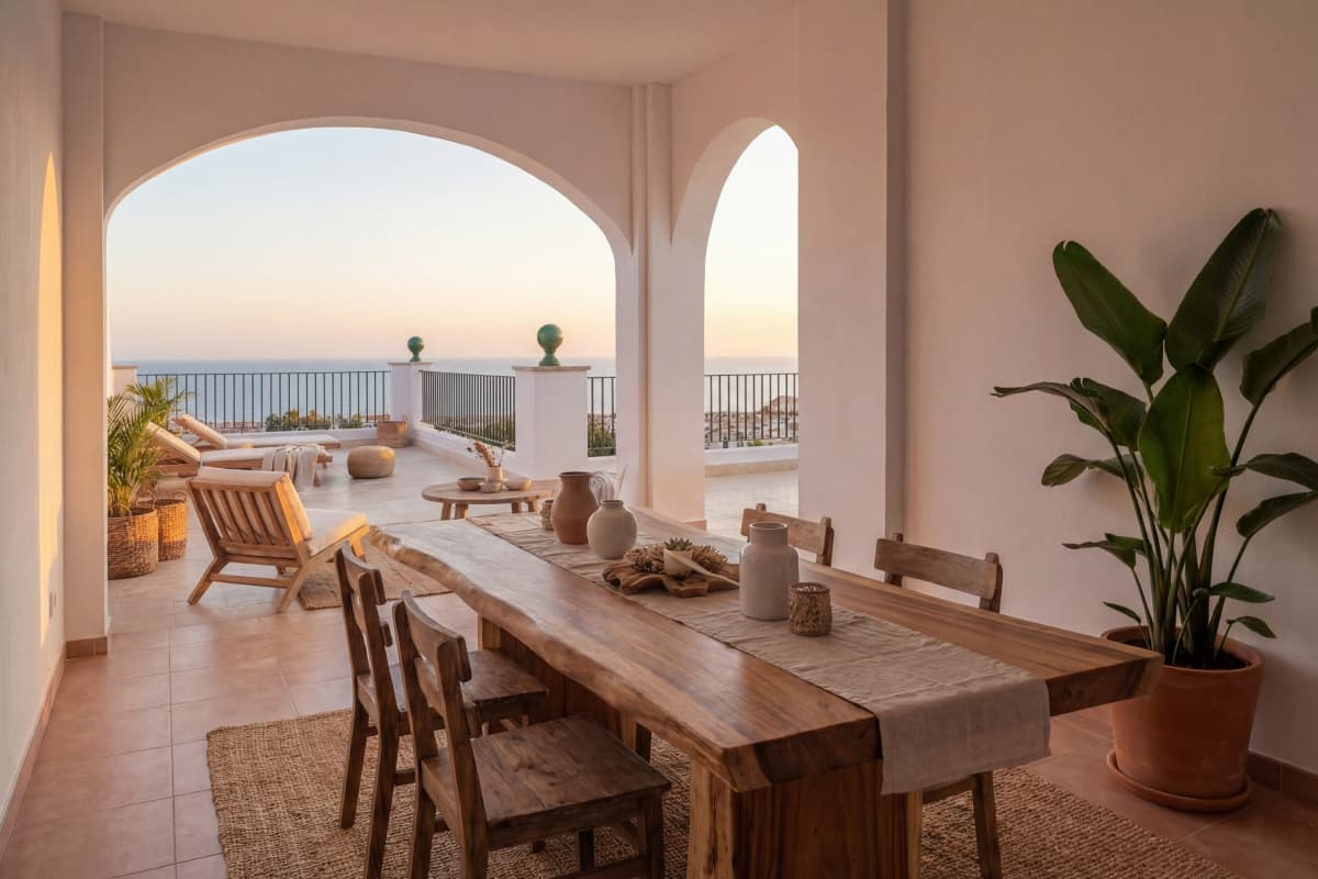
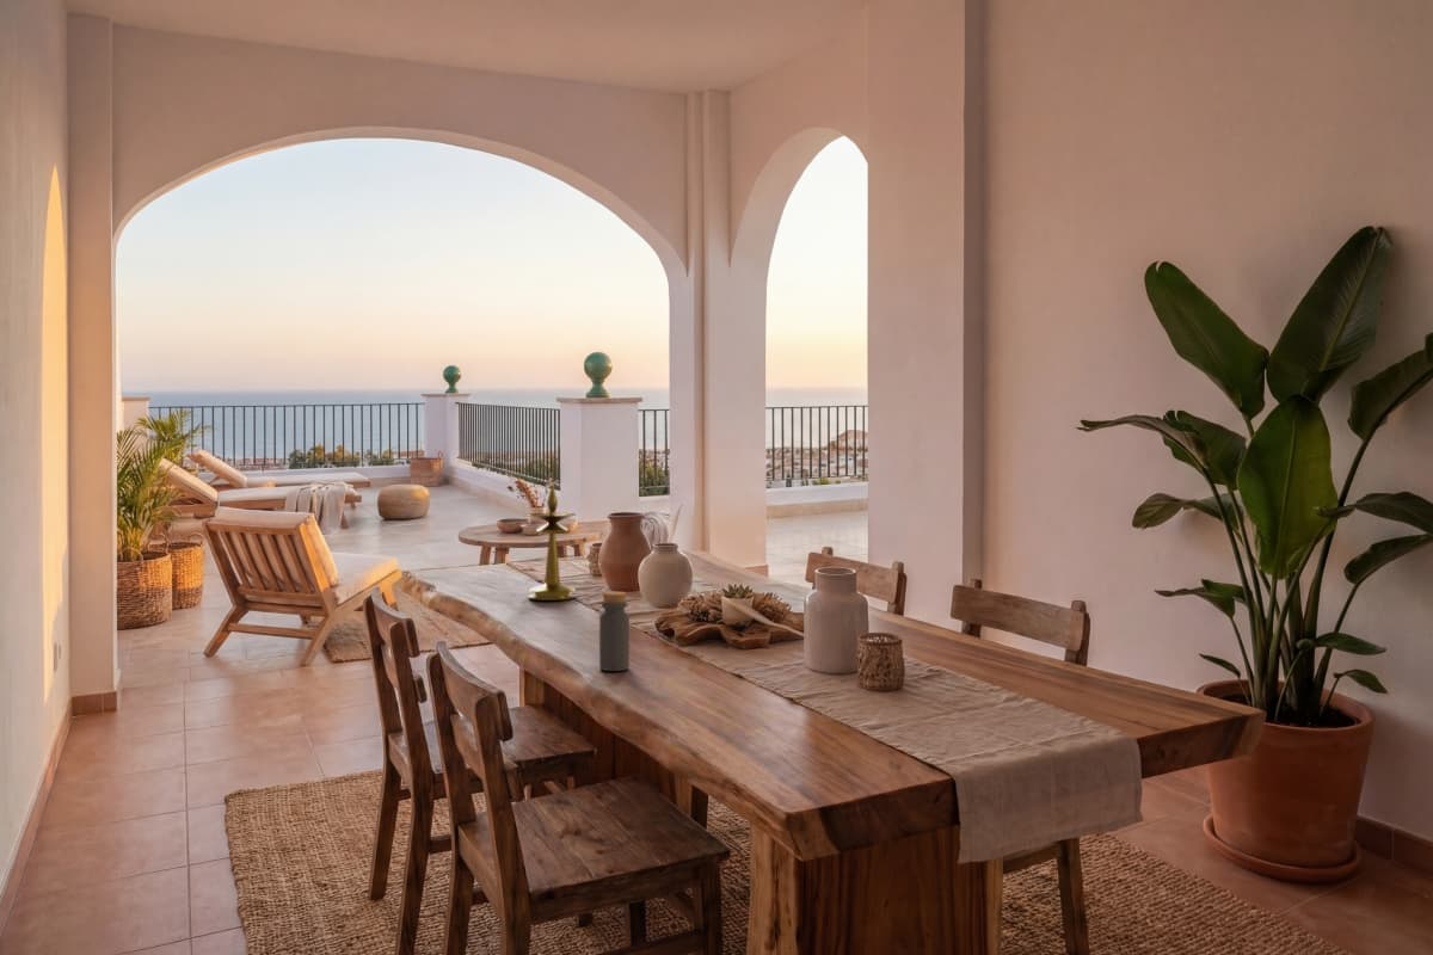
+ bottle (614, 630)
+ candlestick (552, 540)
